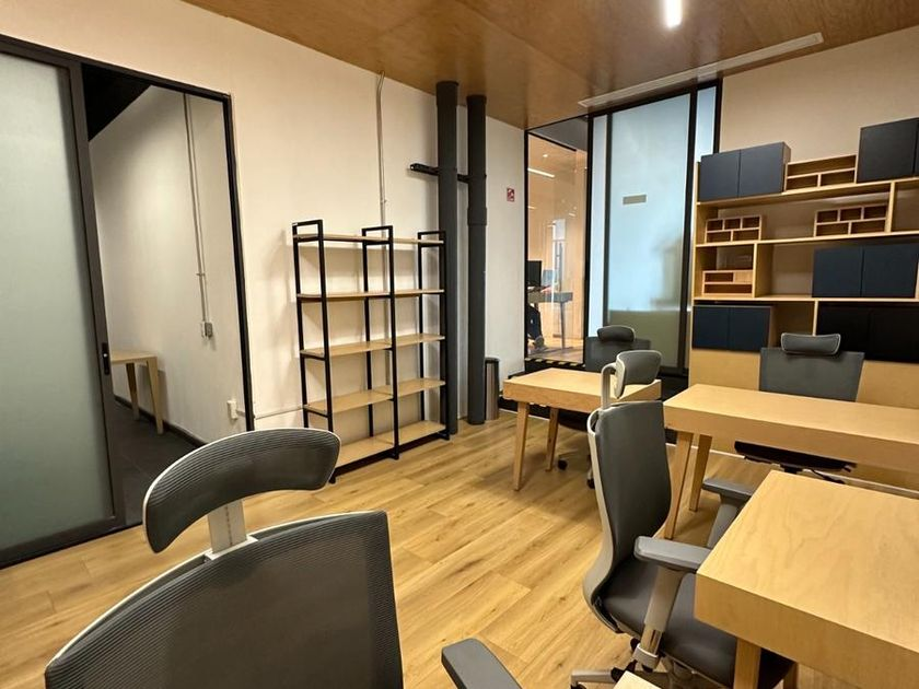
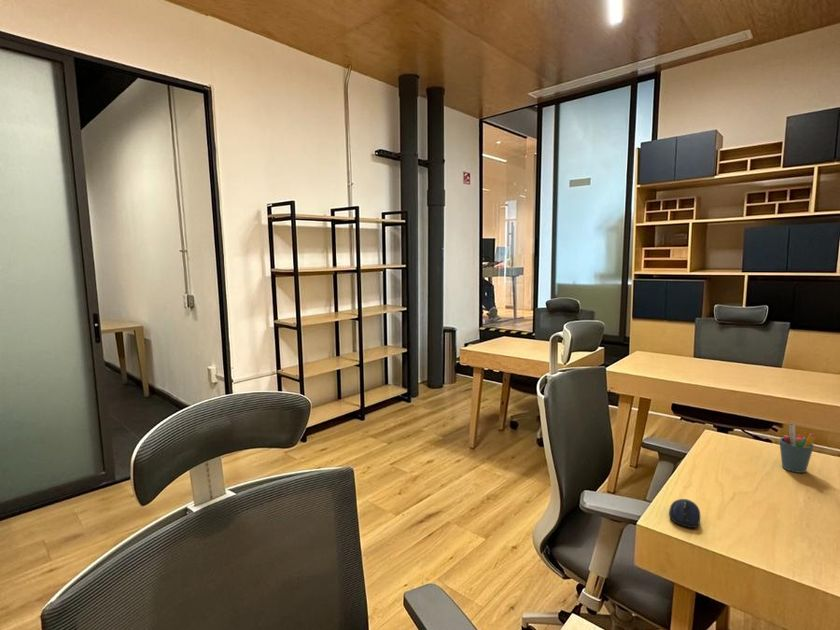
+ pen holder (796, 448)
+ computer mouse (684, 509)
